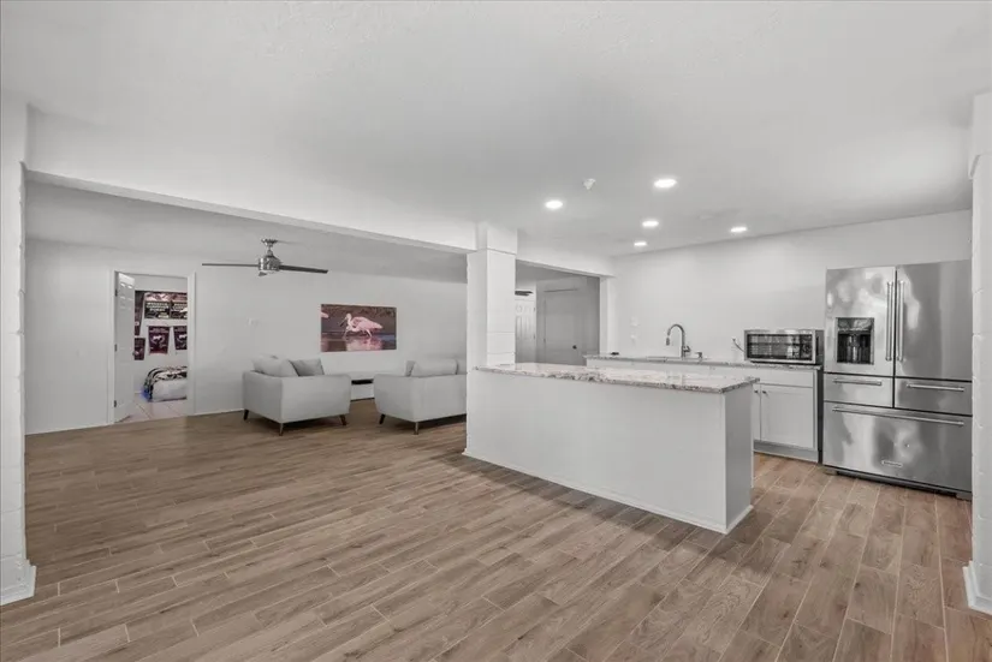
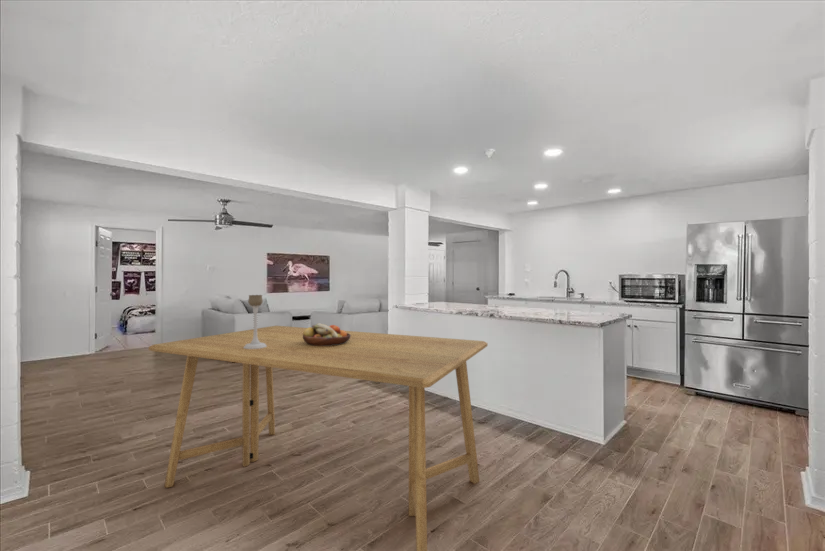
+ candle holder (255, 320)
+ dining table (325, 374)
+ fruit bowl (327, 332)
